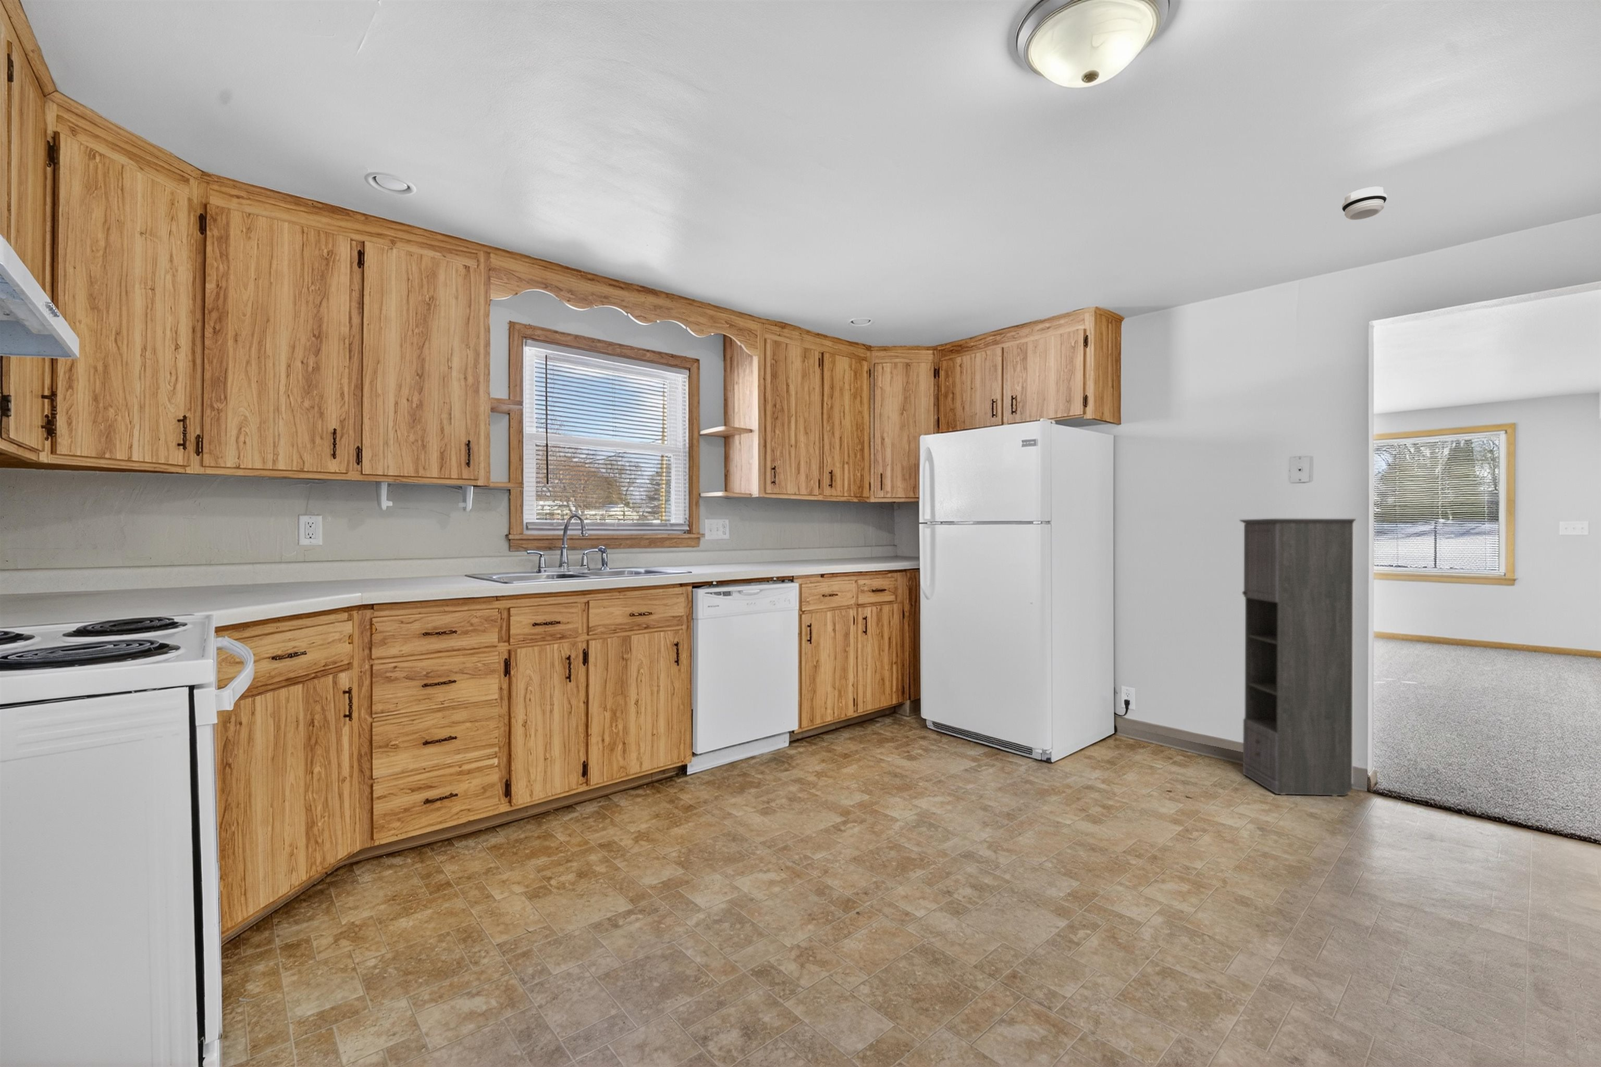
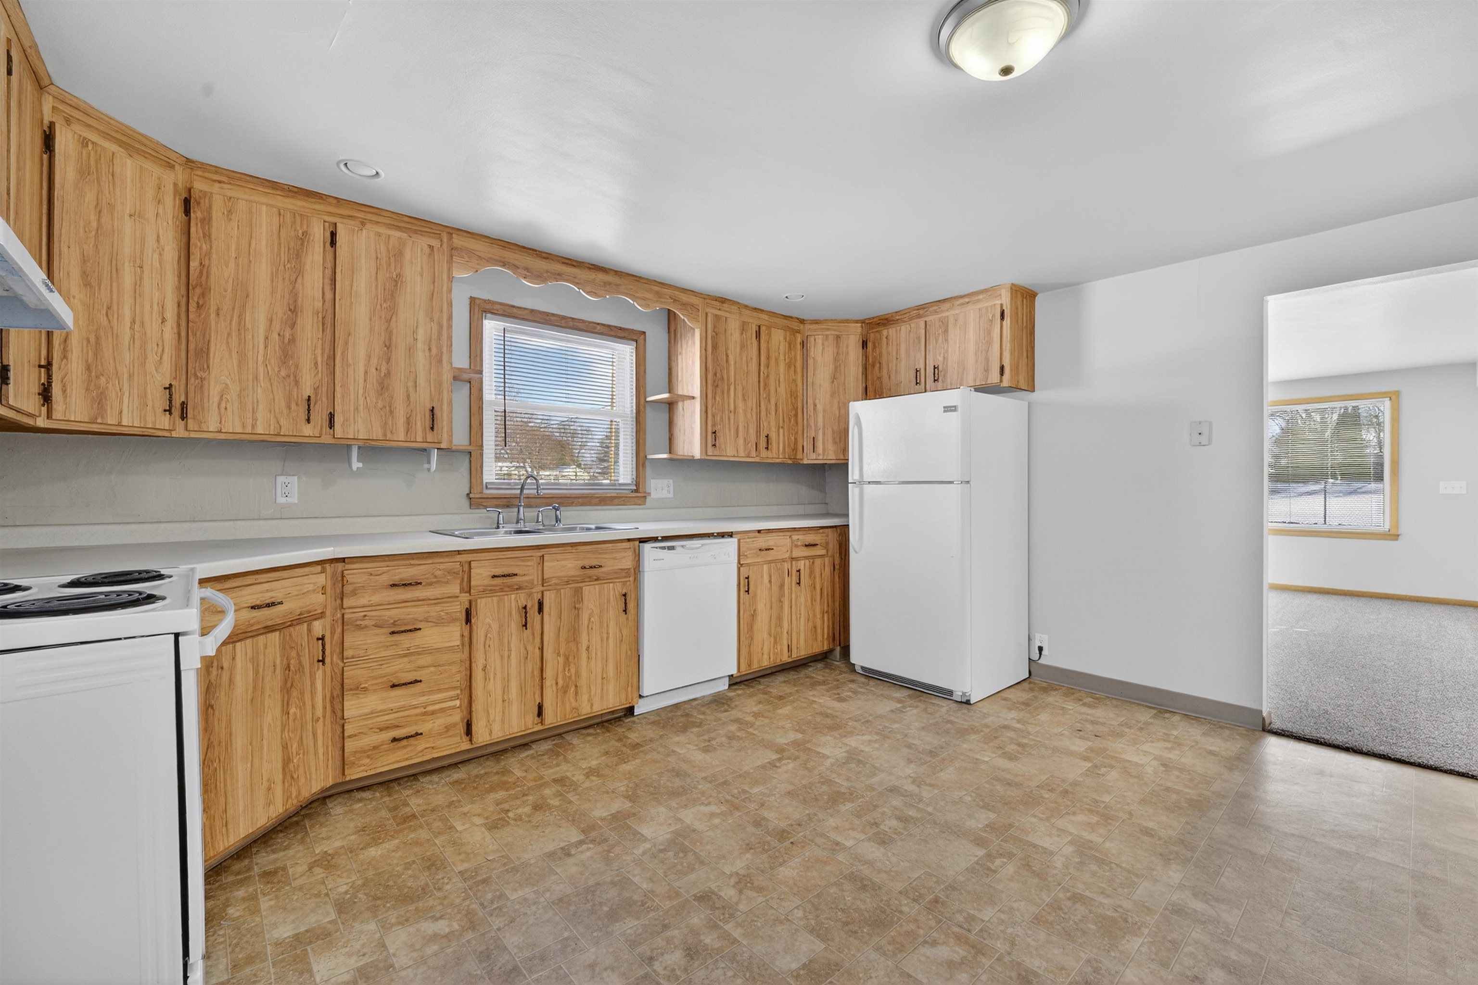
- storage cabinet (1295, 651)
- smoke detector (1364, 204)
